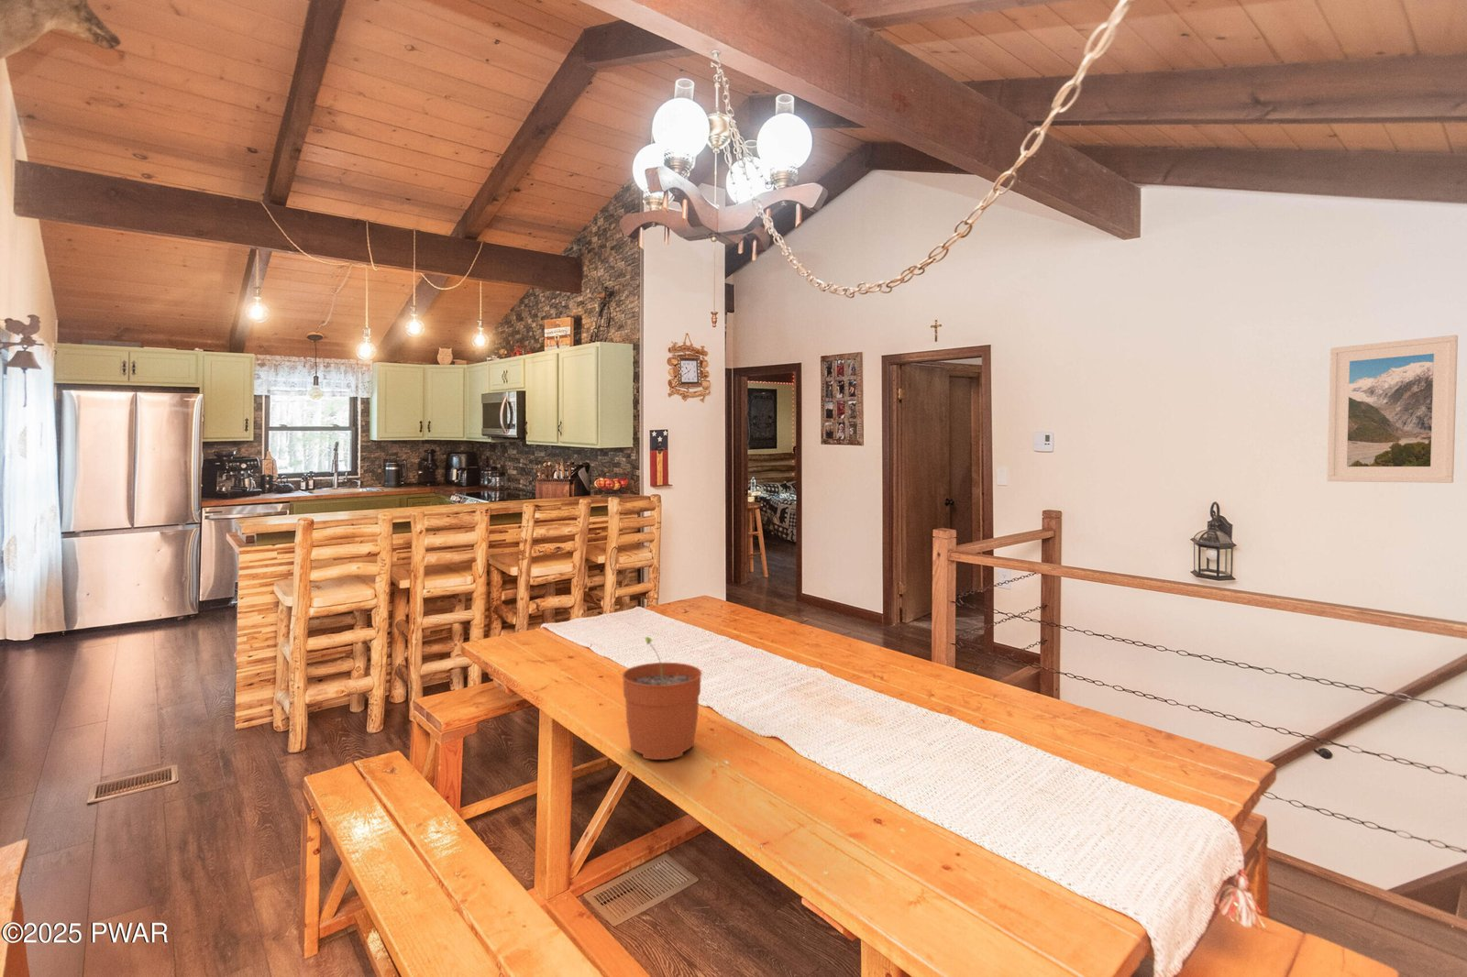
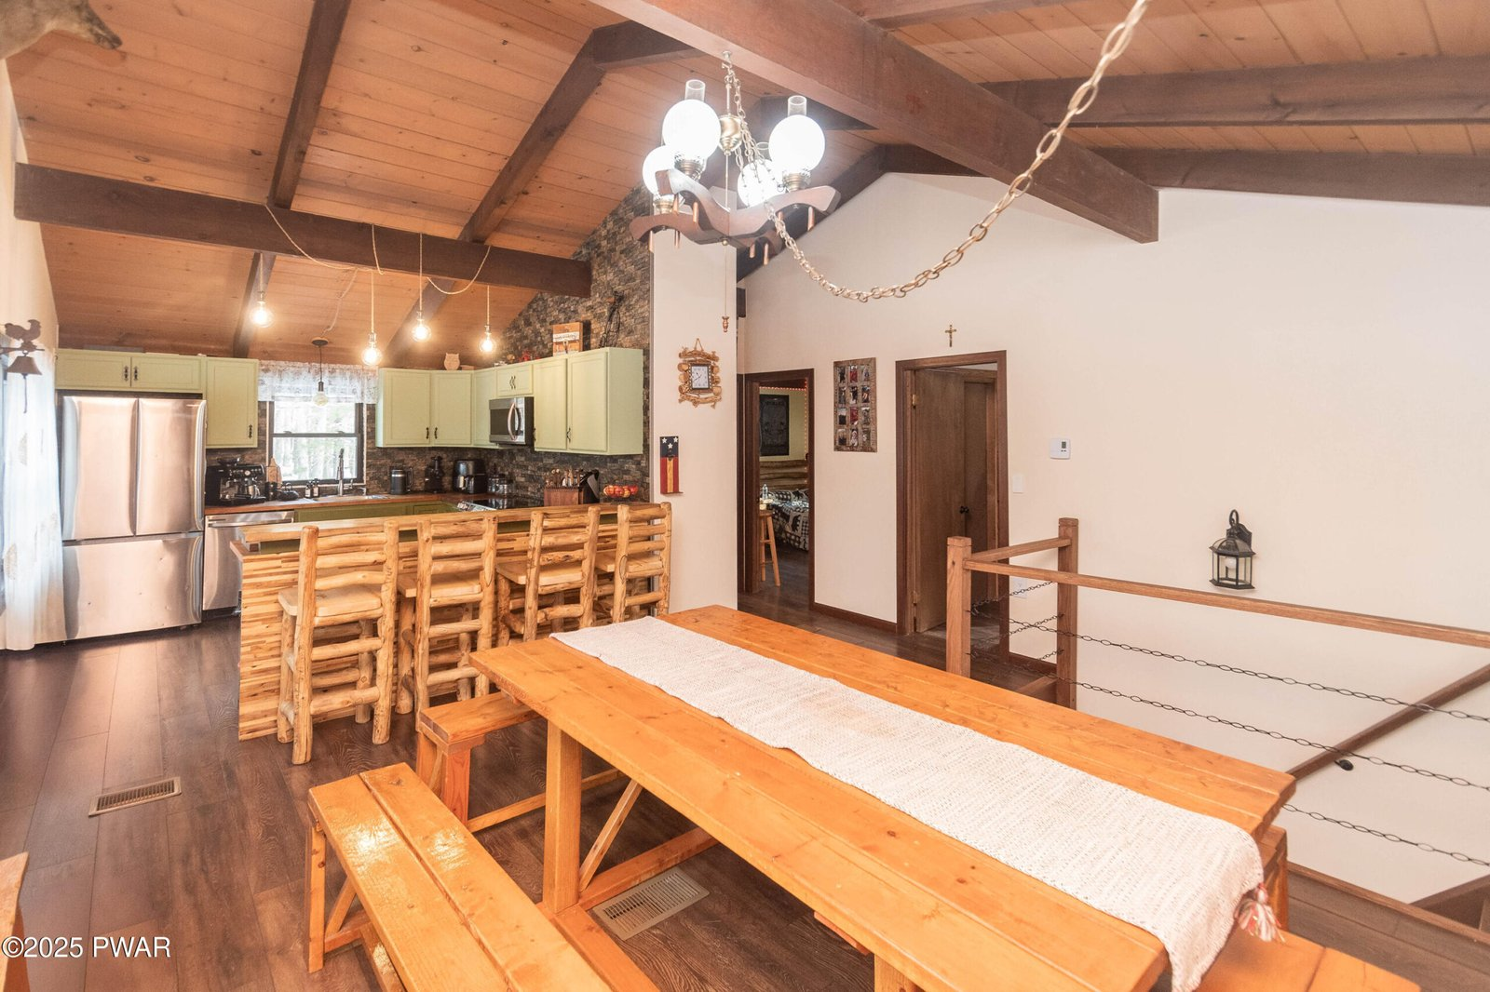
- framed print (1388, 411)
- plant pot (662, 691)
